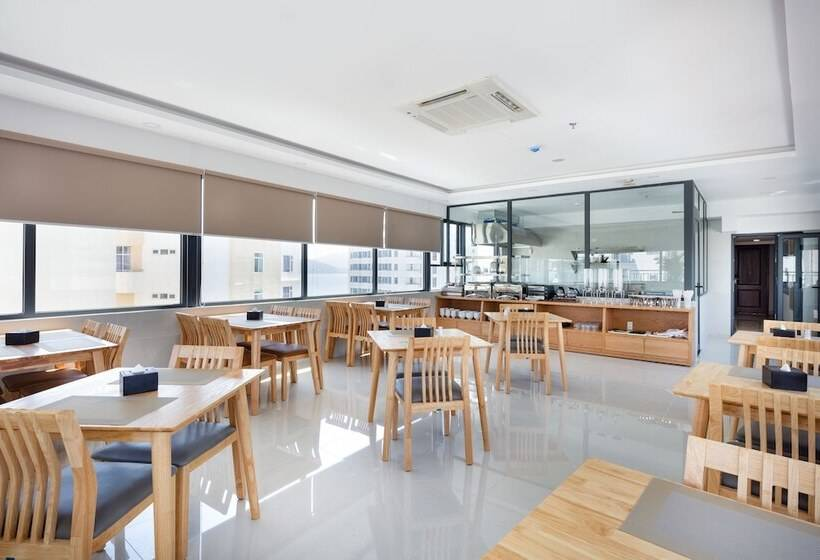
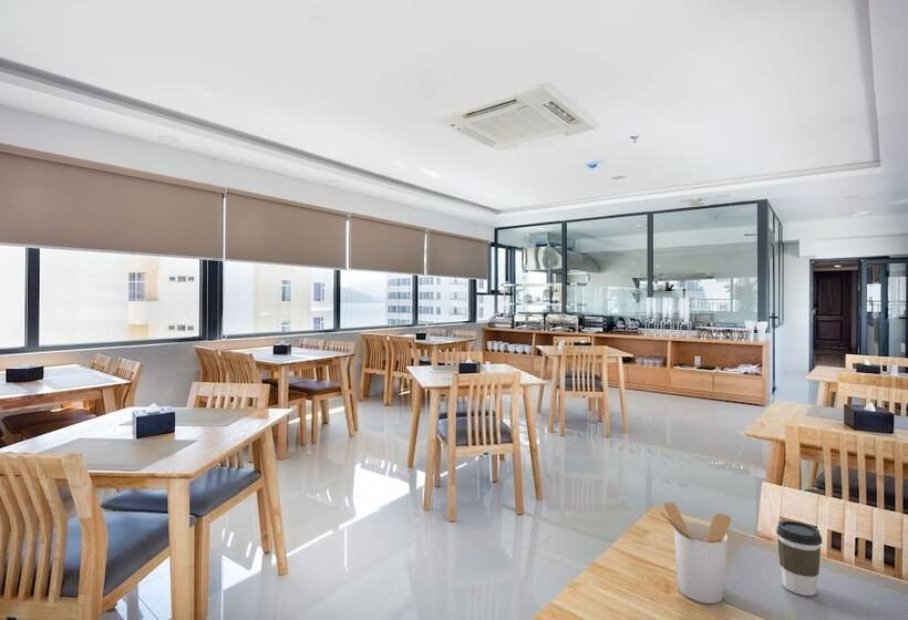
+ utensil holder (690, 548)
+ coffee cup (798, 557)
